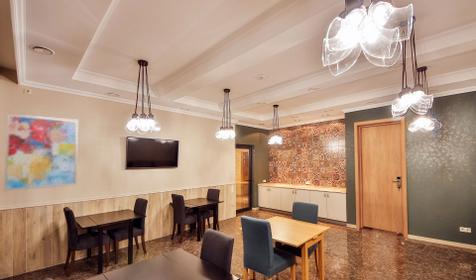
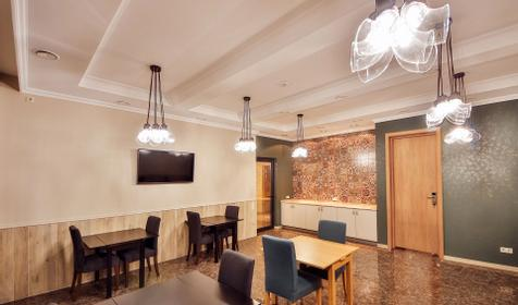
- wall art (44, 152)
